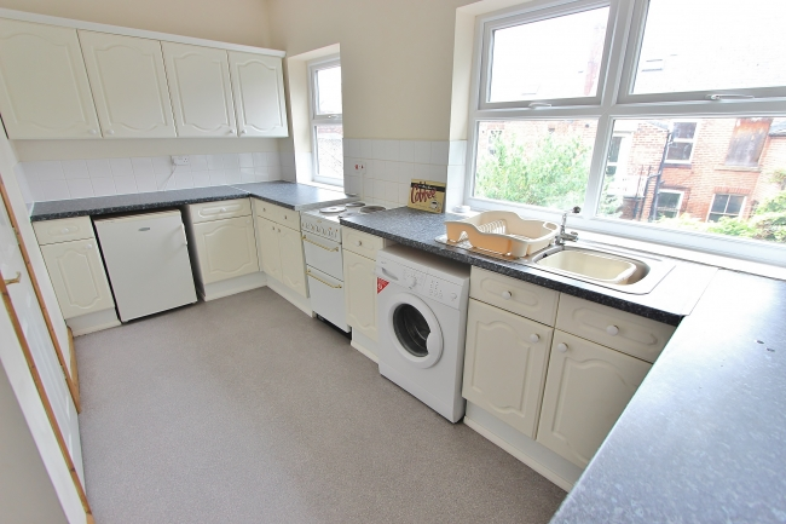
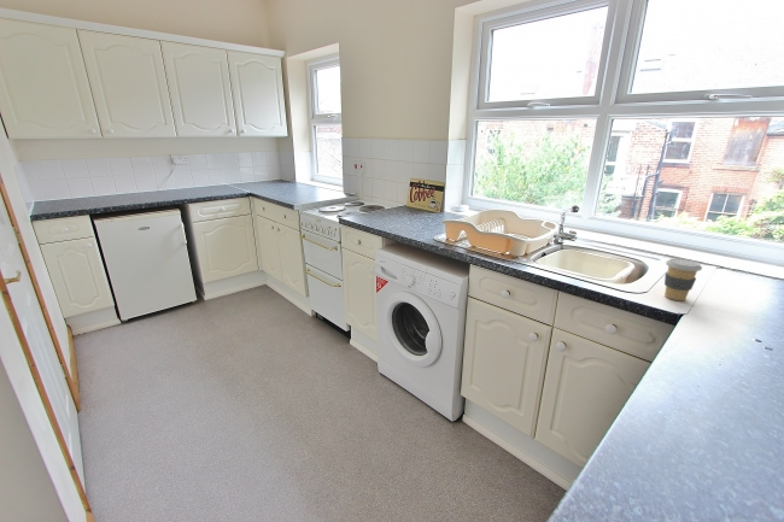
+ coffee cup (679, 280)
